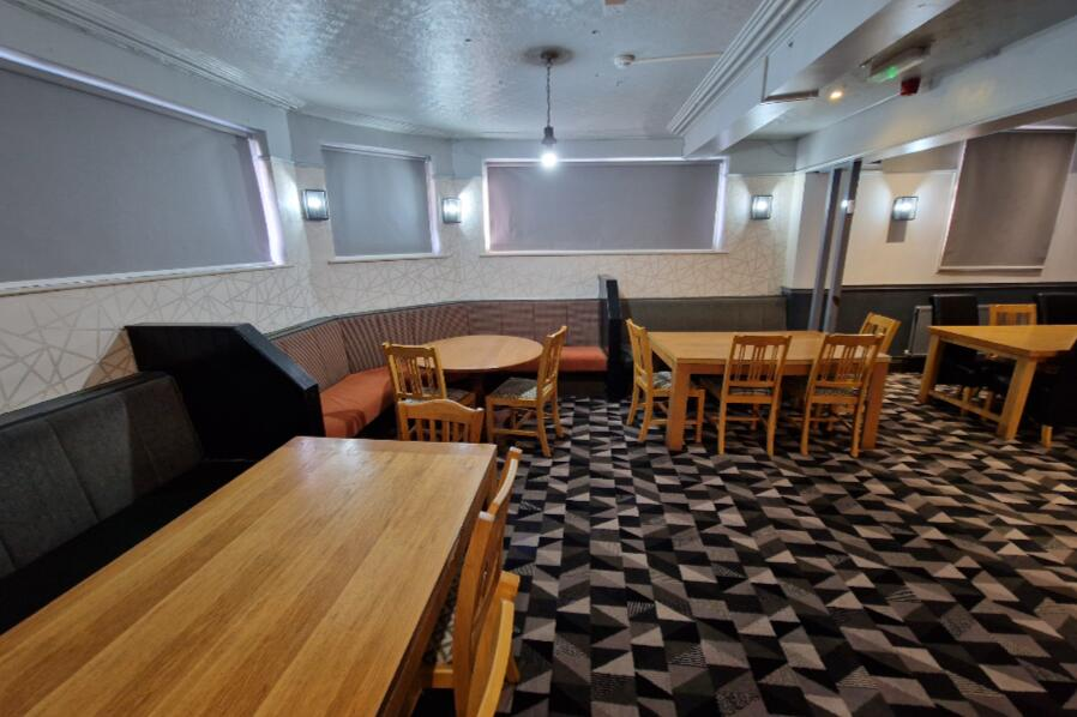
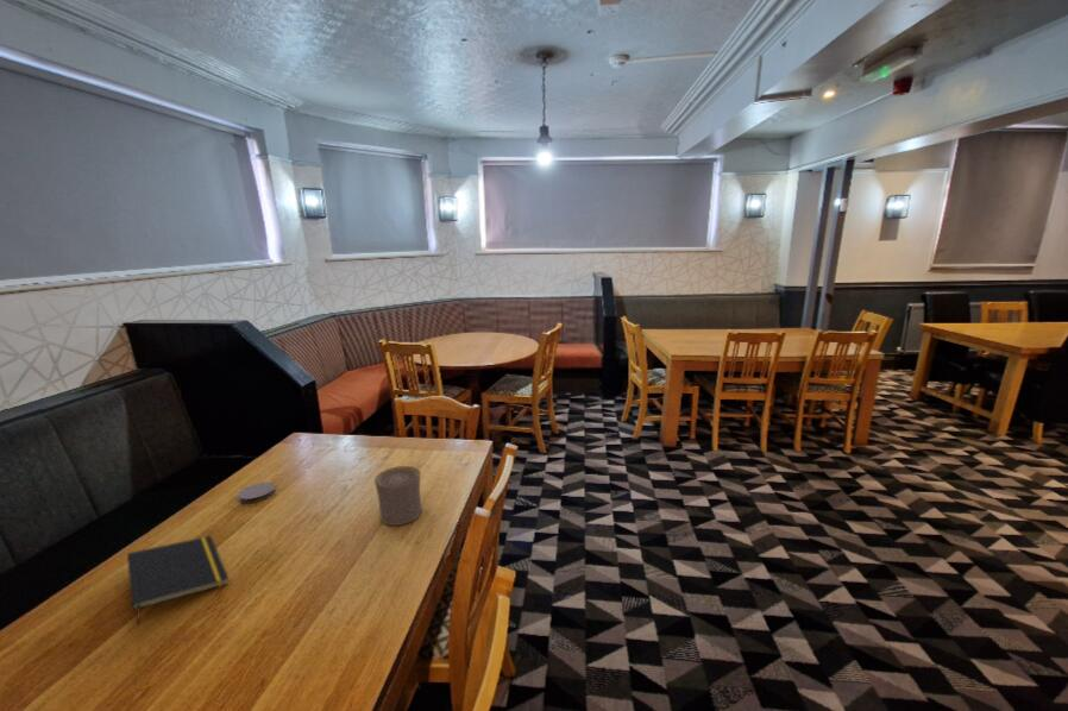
+ notepad (176, 567)
+ coaster (257, 492)
+ cup (398, 495)
